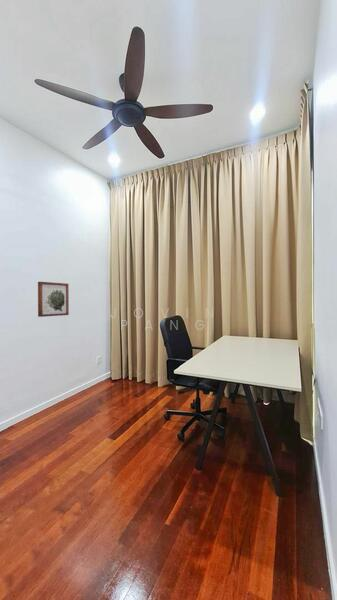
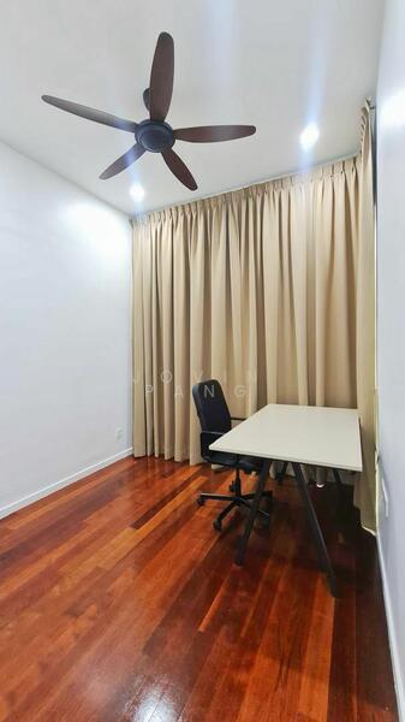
- wall art (54, 299)
